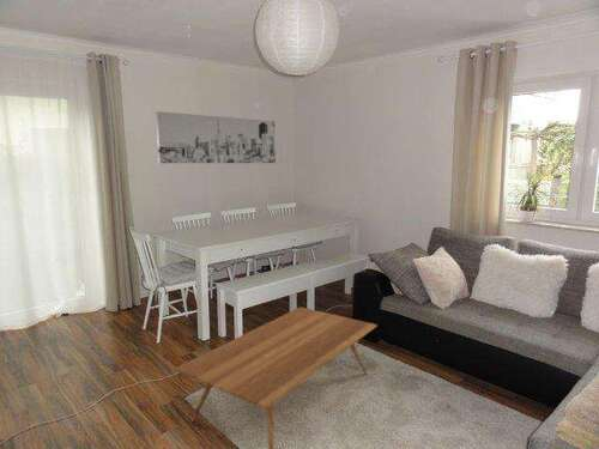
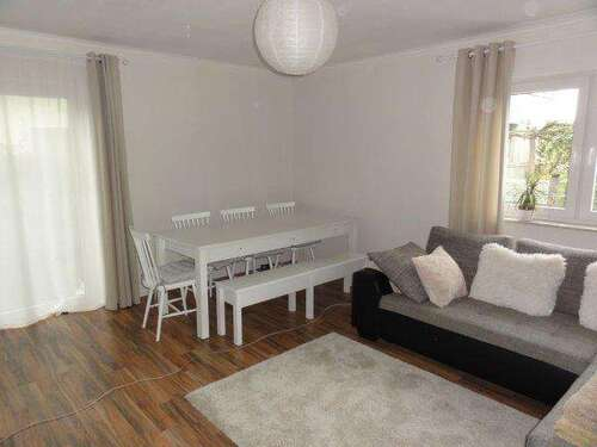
- wall art (222, 140)
- coffee table (288, 369)
